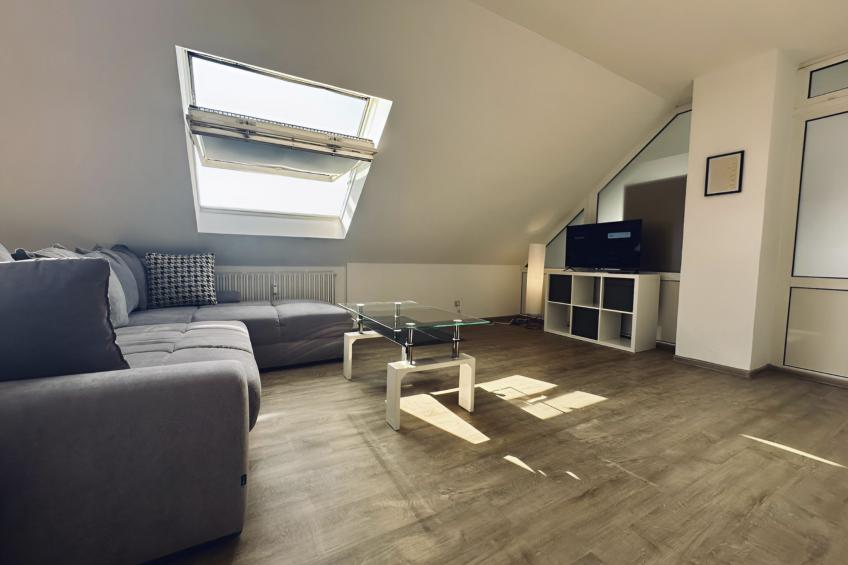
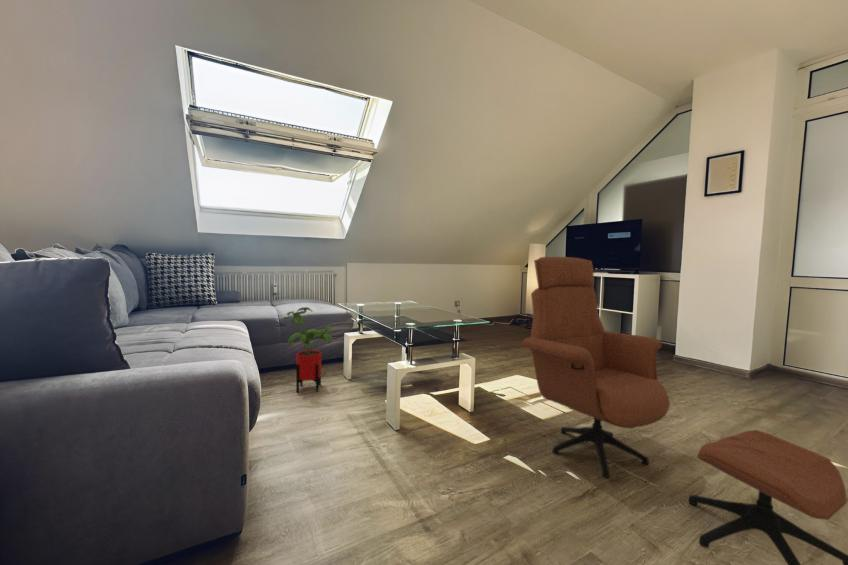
+ armchair (653, 370)
+ house plant (308, 348)
